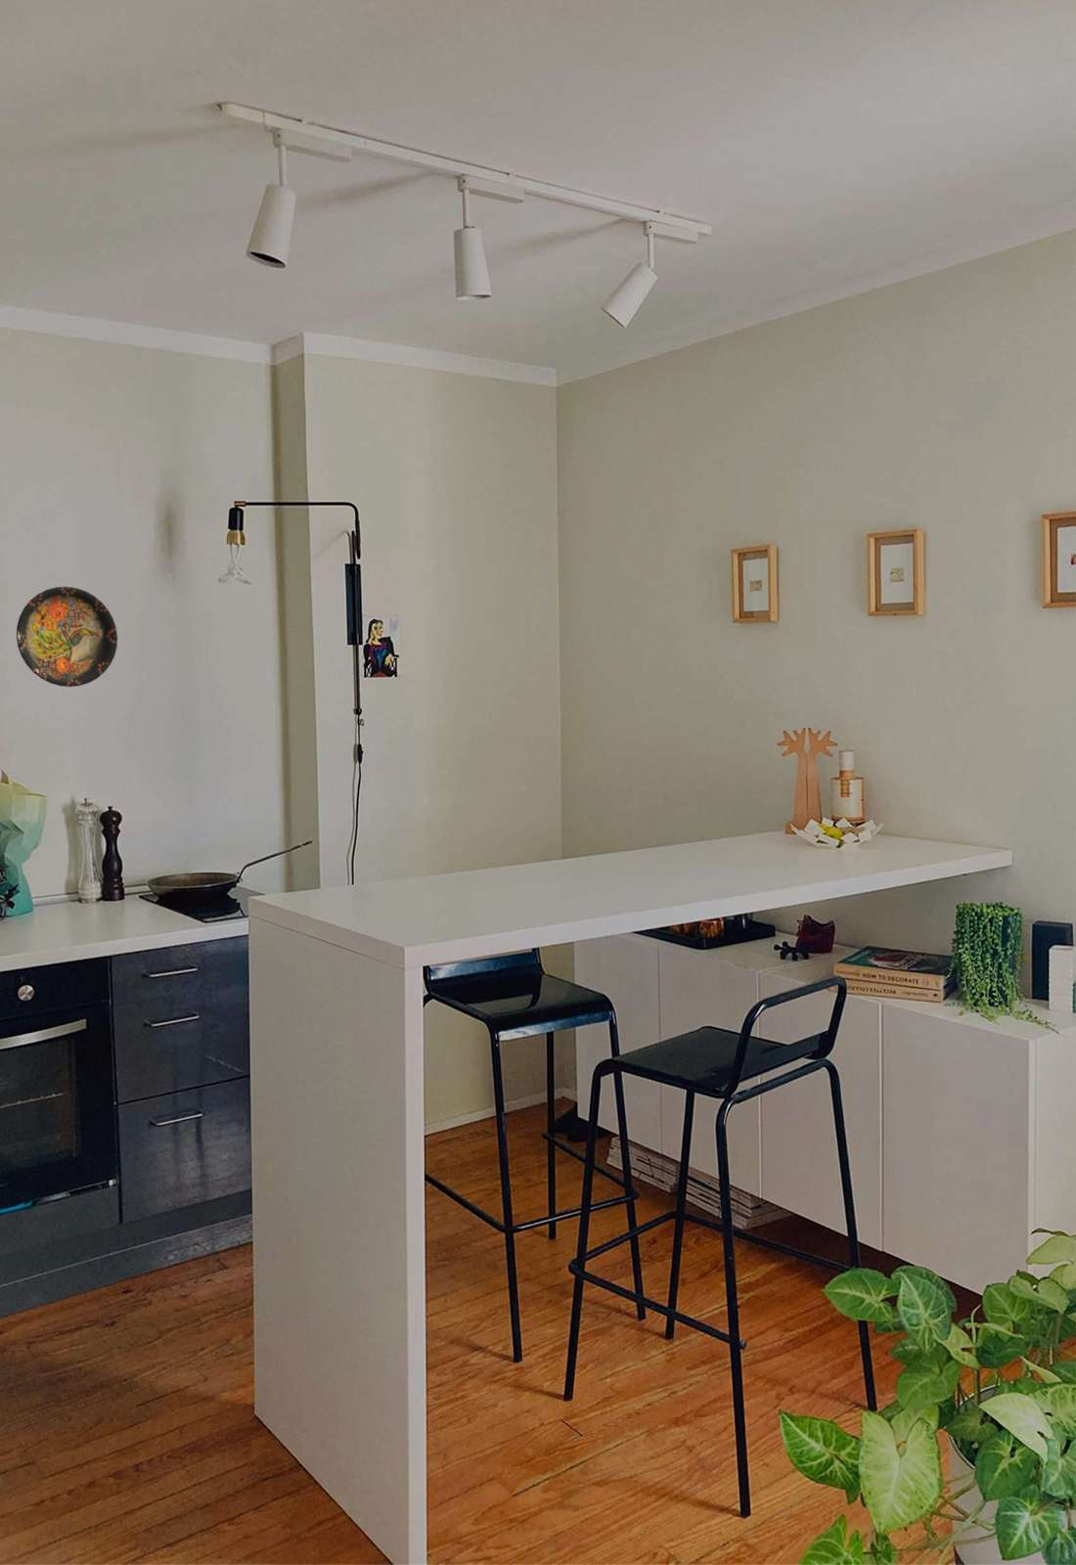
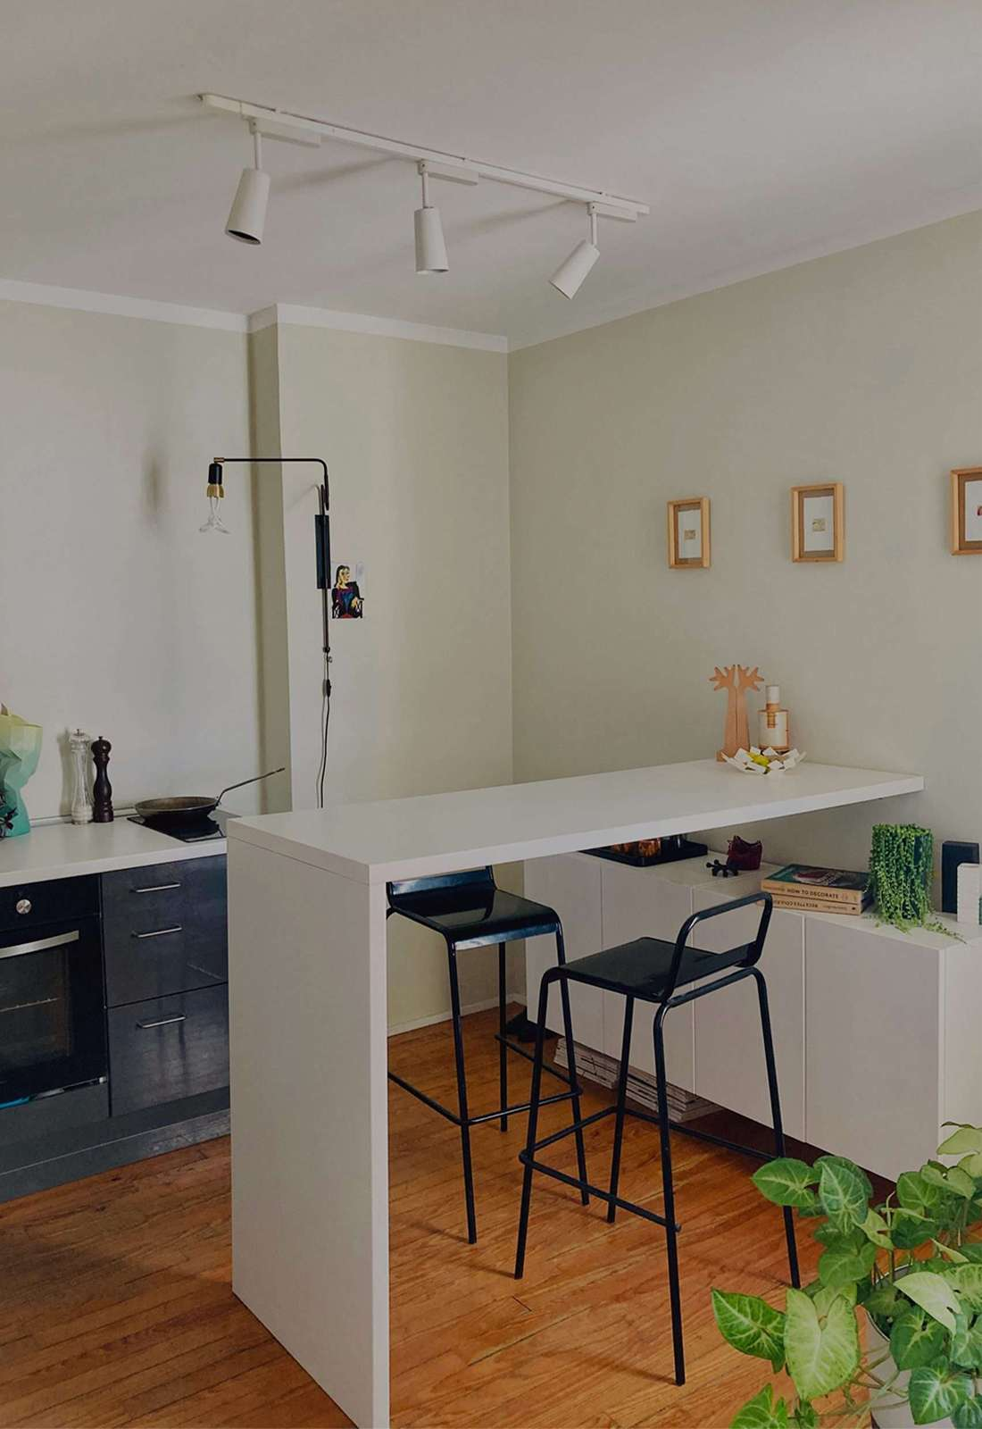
- decorative plate (67, 636)
